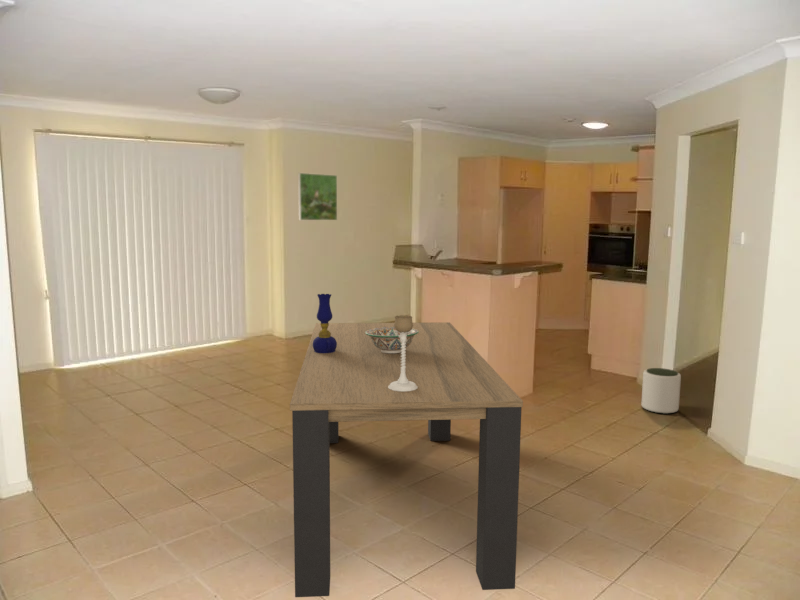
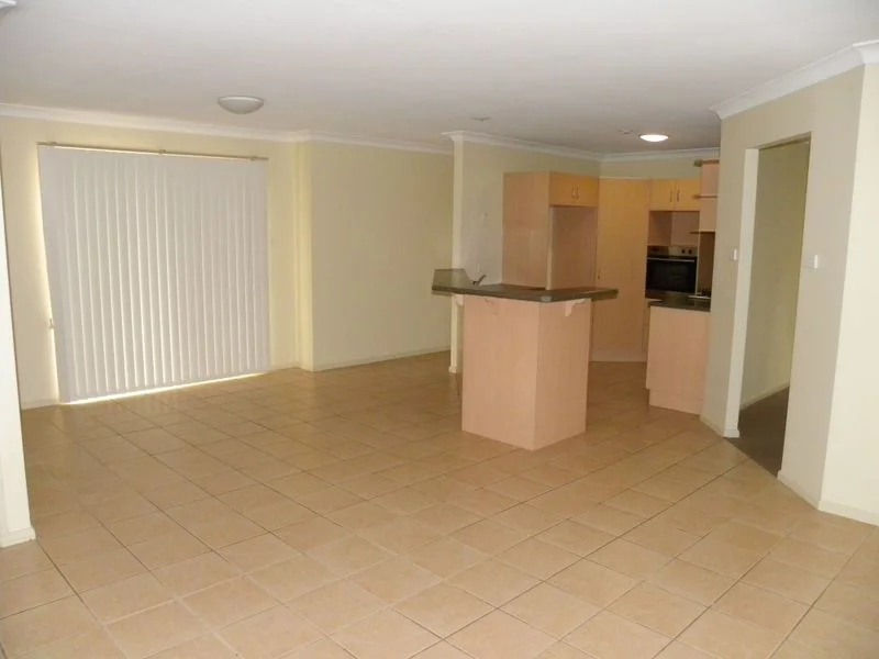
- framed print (318, 197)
- plant pot (660, 390)
- decorative bowl (392, 340)
- dining table (392, 420)
- candle holder (403, 351)
- oil lamp (325, 323)
